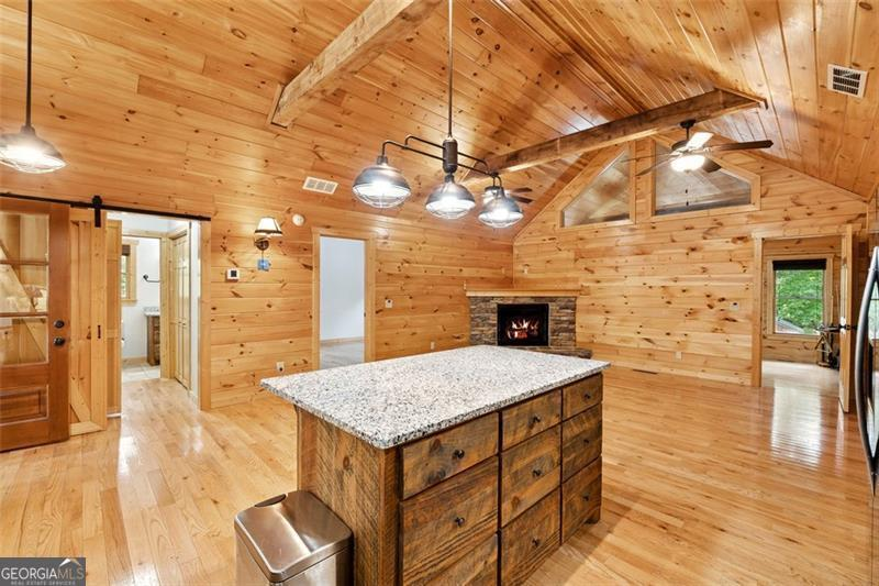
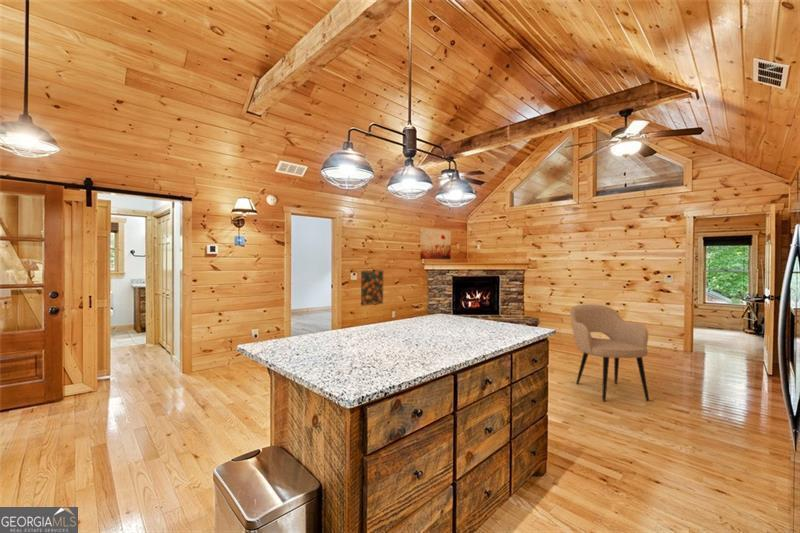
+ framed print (372, 287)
+ wall art (436, 244)
+ armchair (606, 348)
